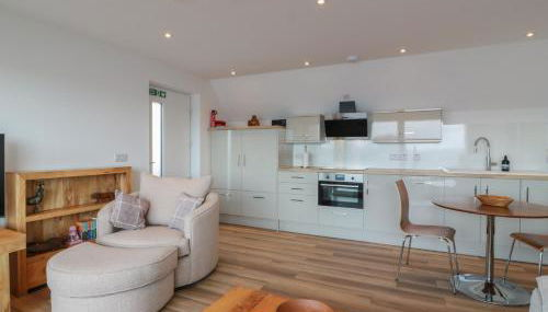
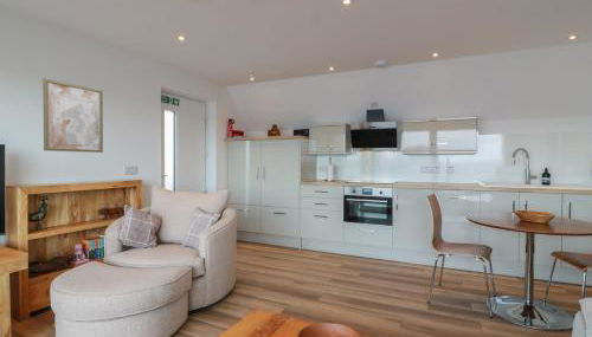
+ wall art (75, 118)
